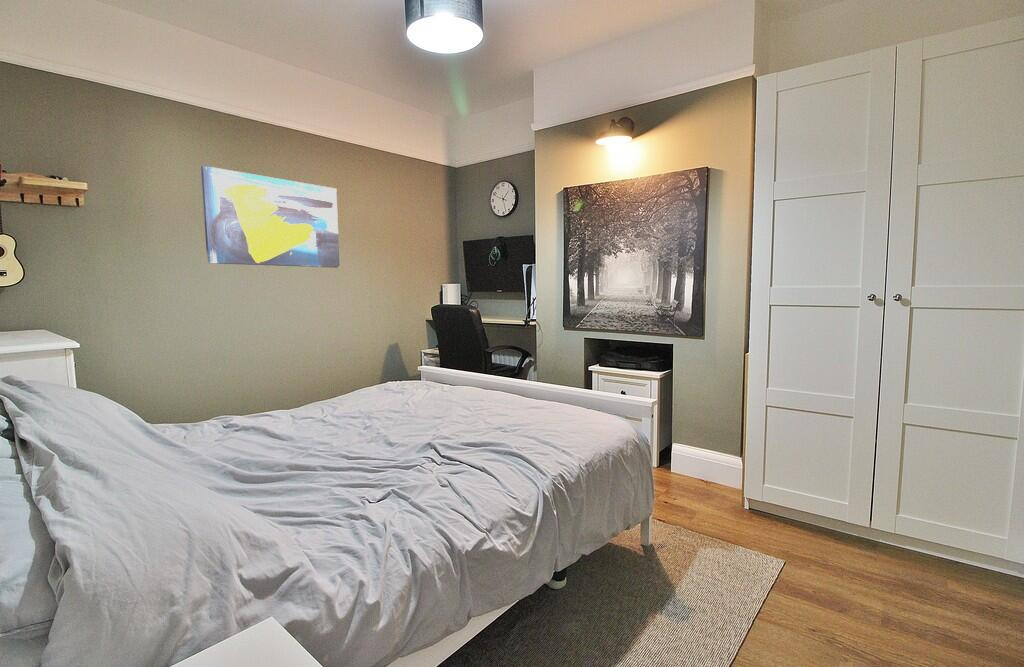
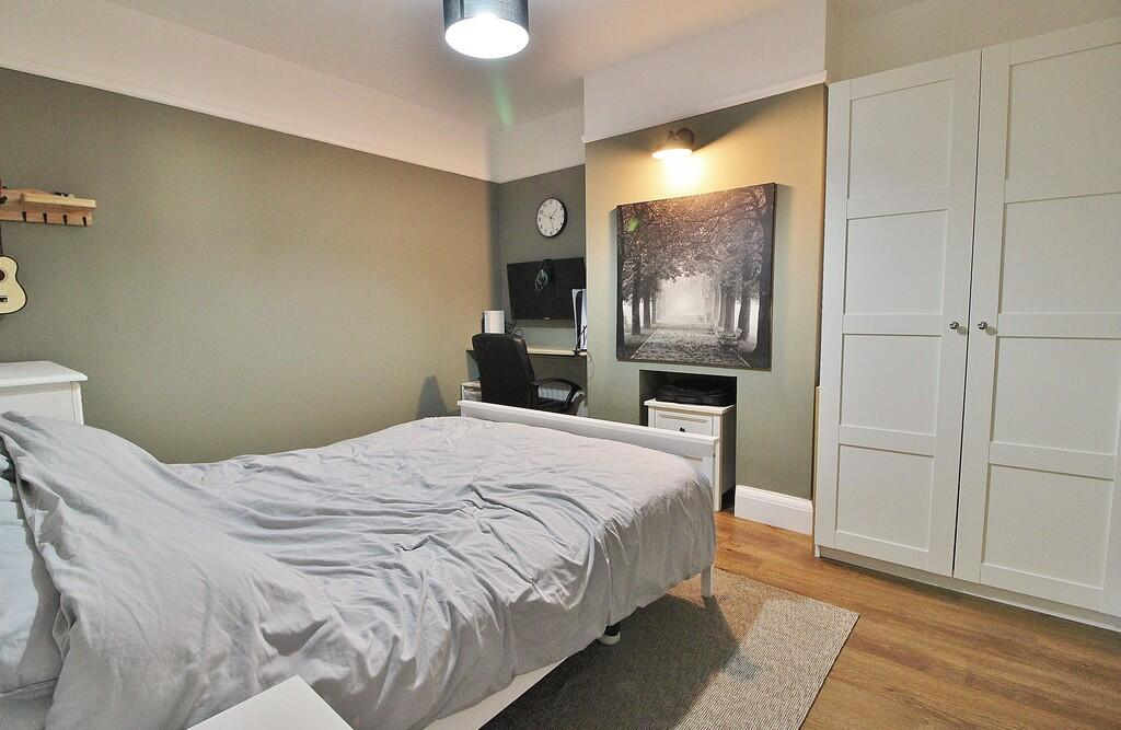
- wall art (277, 222)
